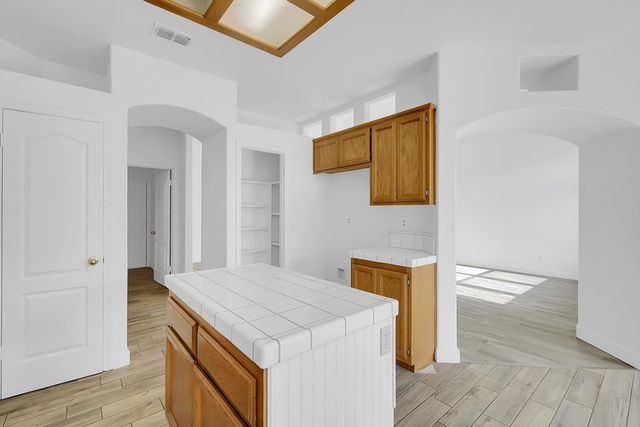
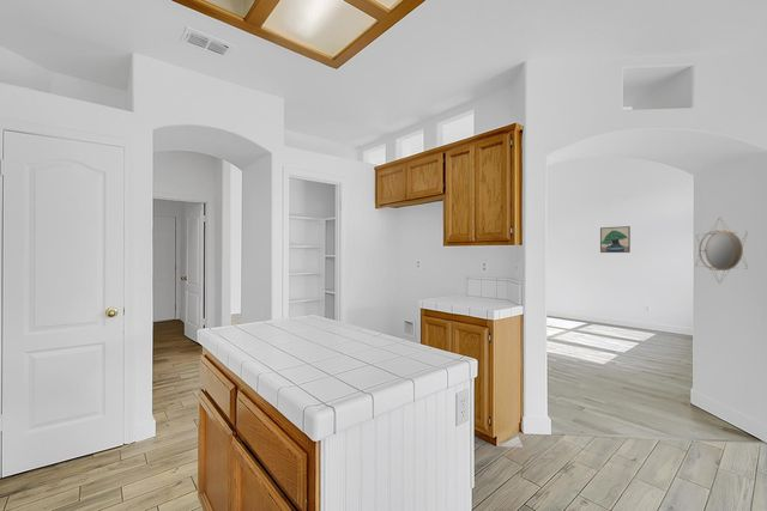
+ home mirror (719, 250)
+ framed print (615, 239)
